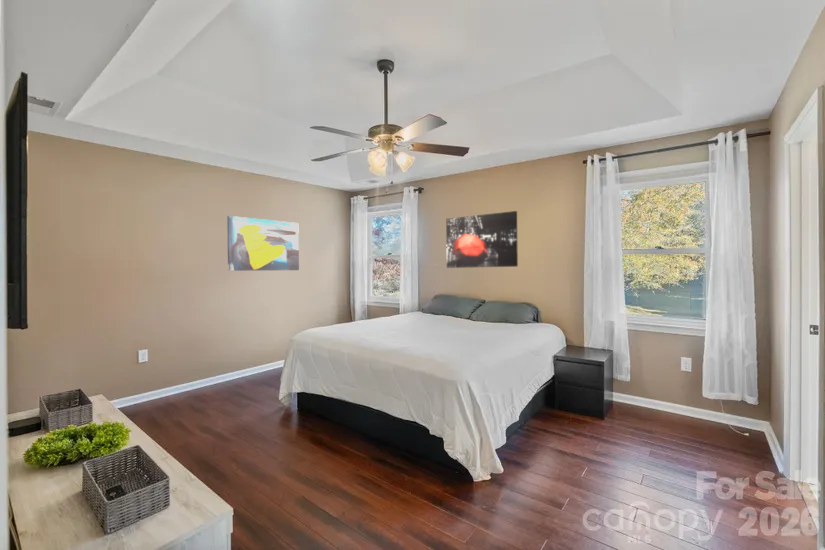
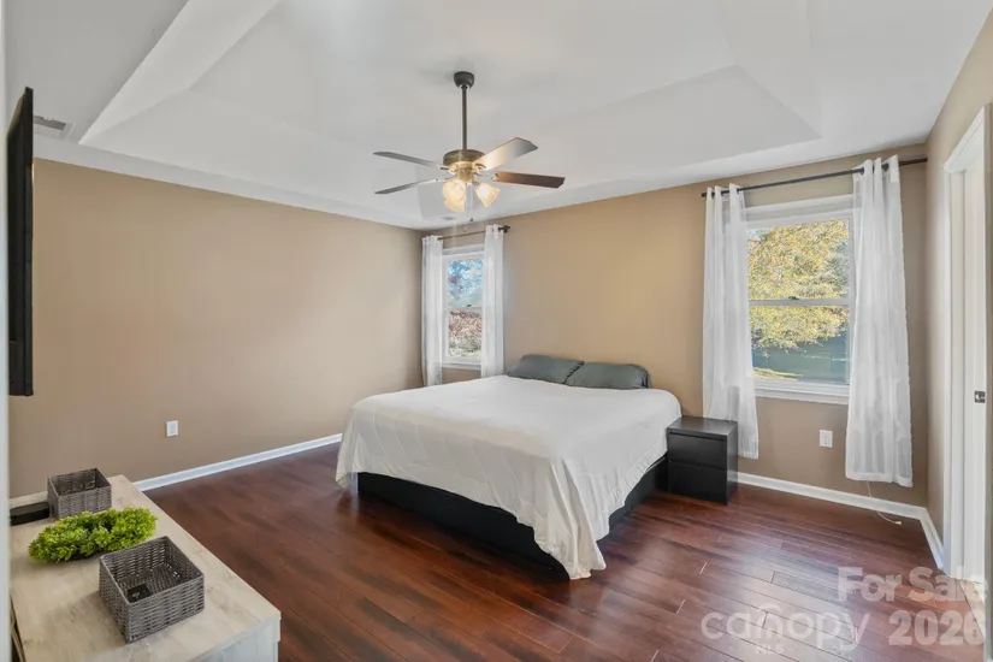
- wall art (479, 241)
- wall art (265, 245)
